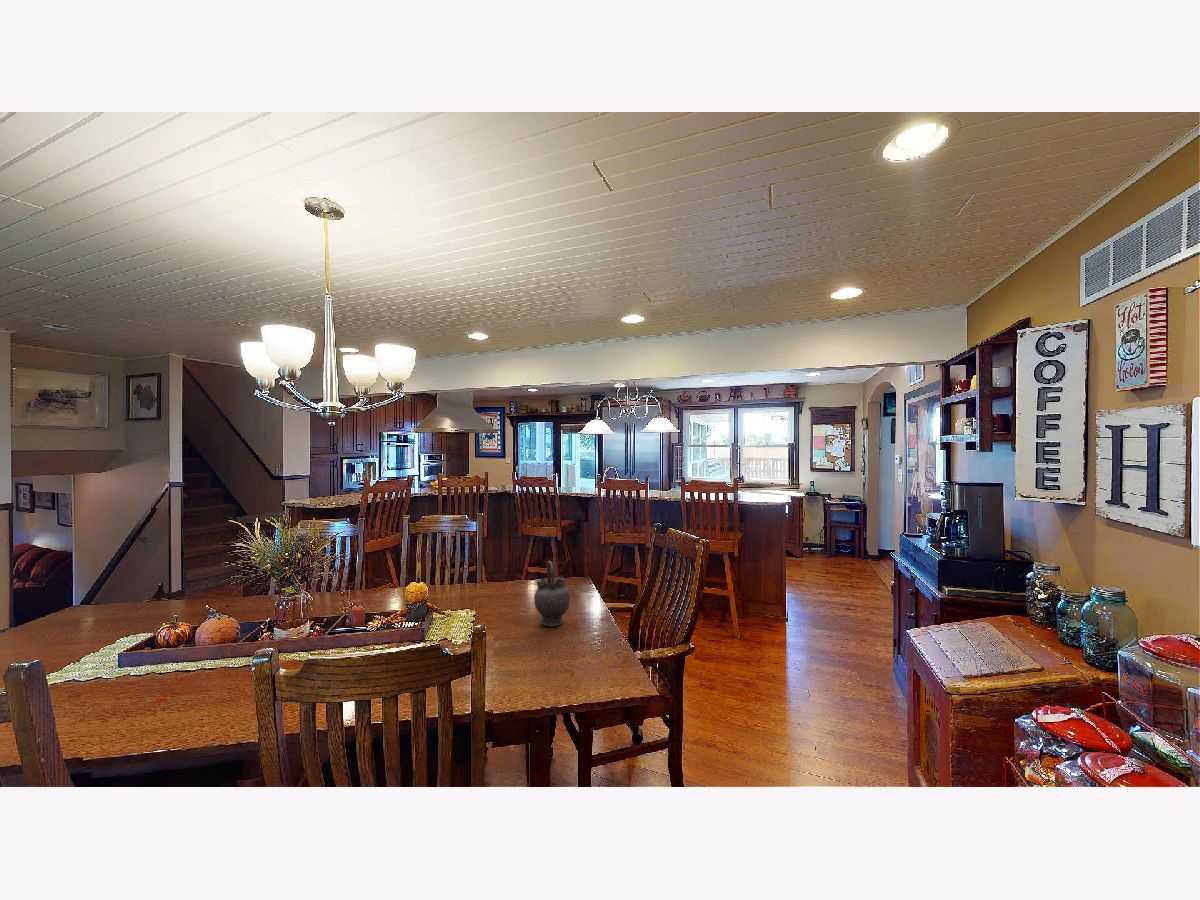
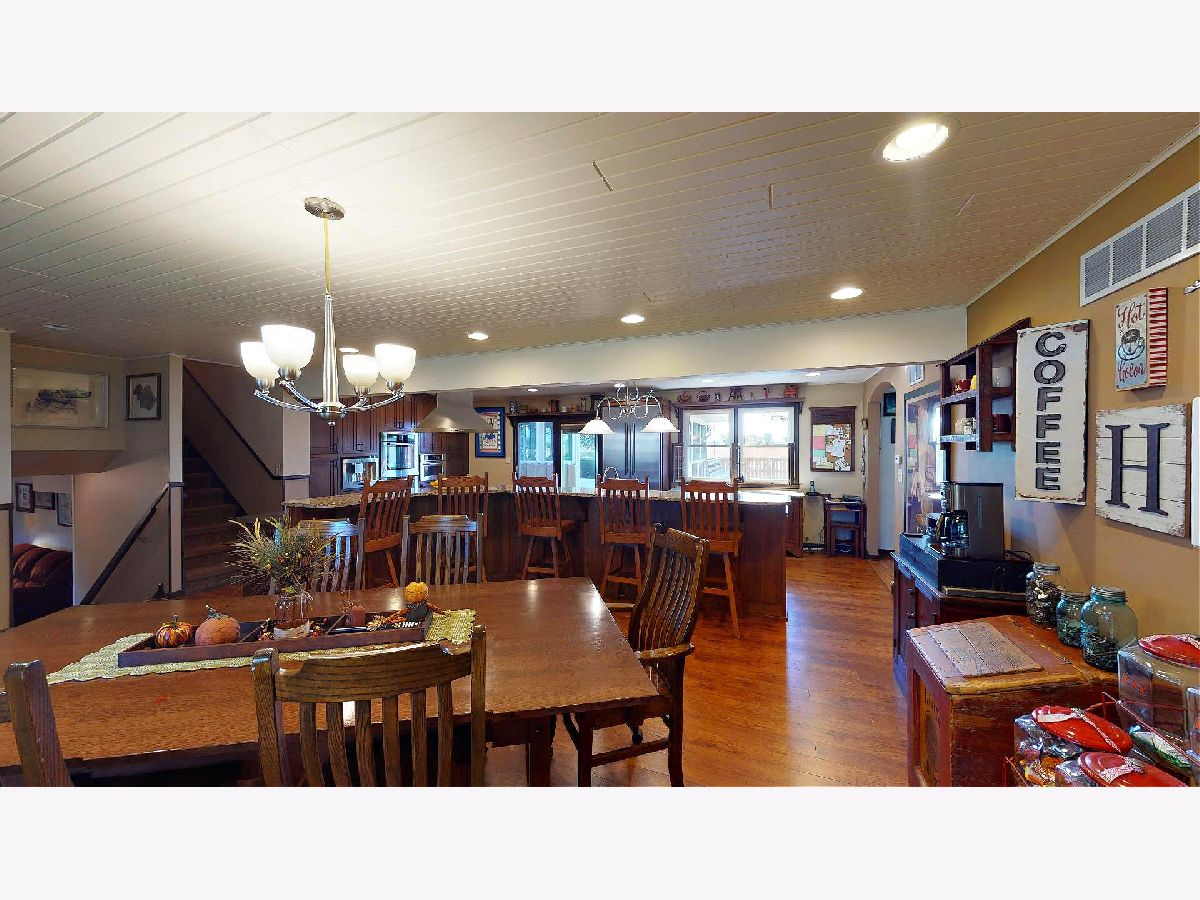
- teapot (551, 591)
